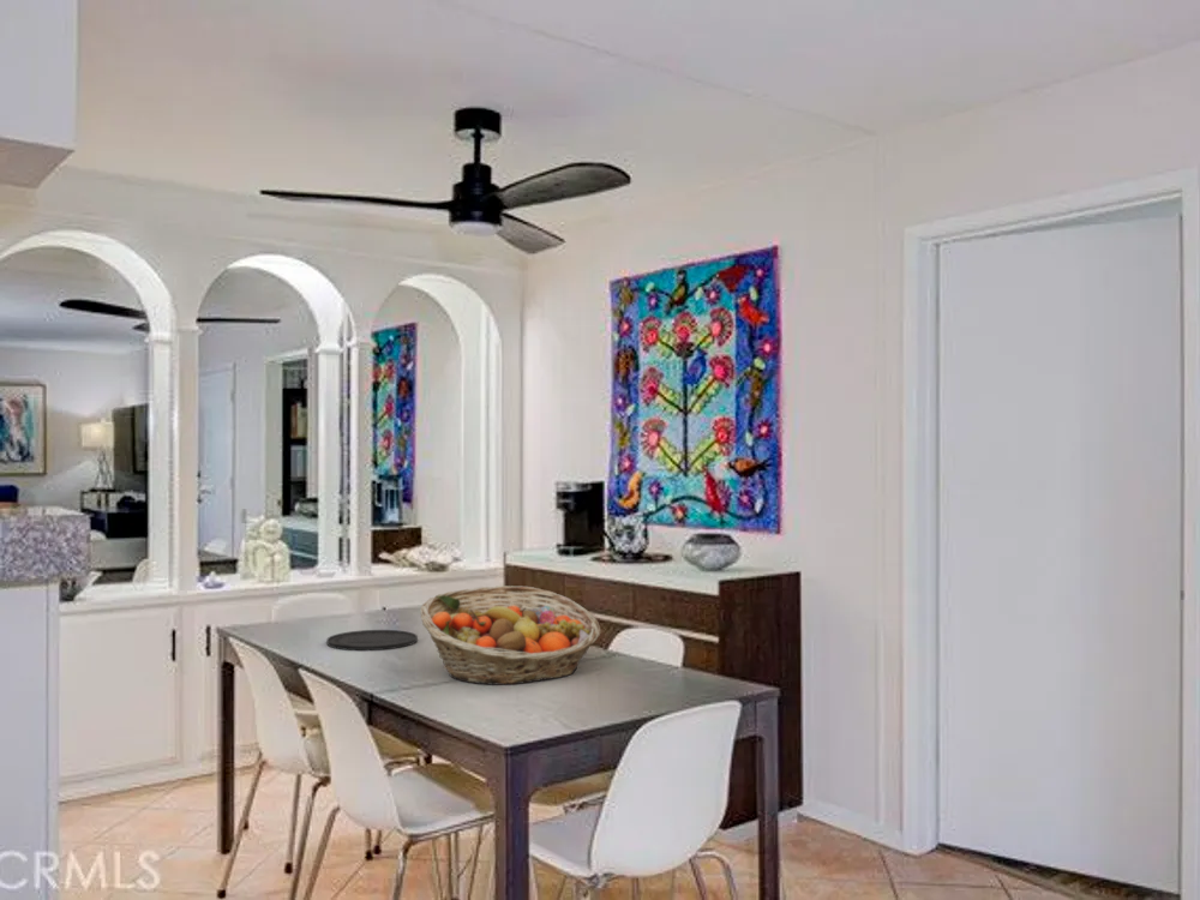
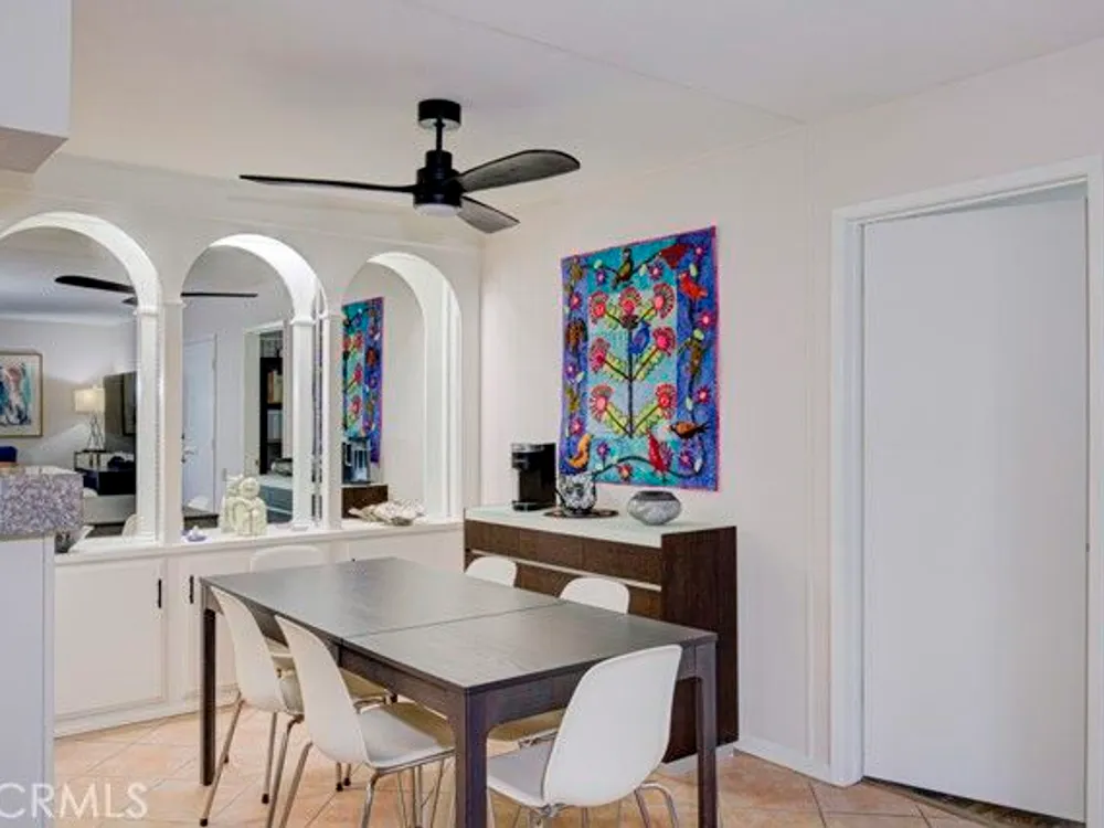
- fruit basket (510, 632)
- plate (372, 640)
